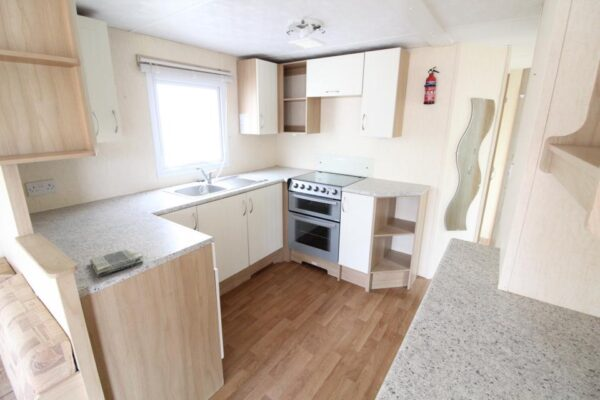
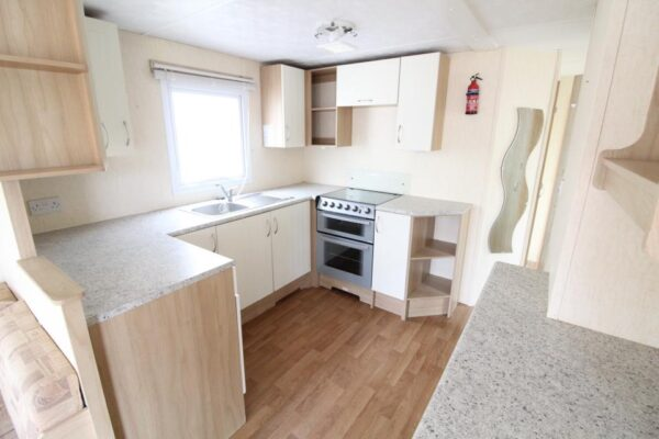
- dish towel (116, 260)
